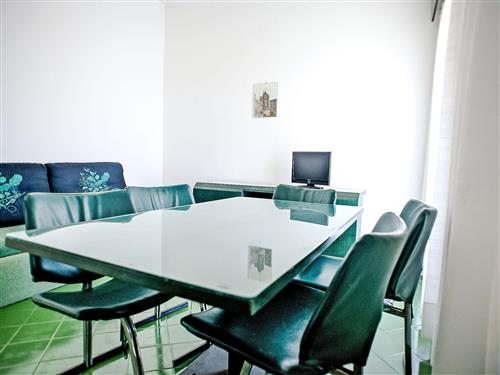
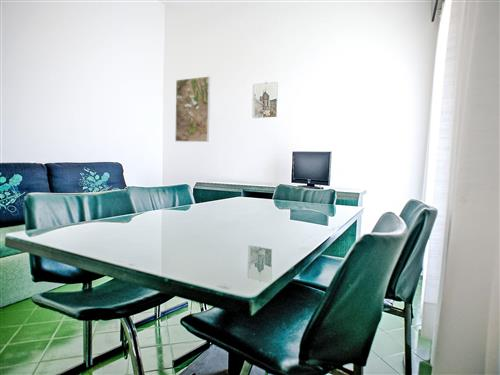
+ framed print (192, 110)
